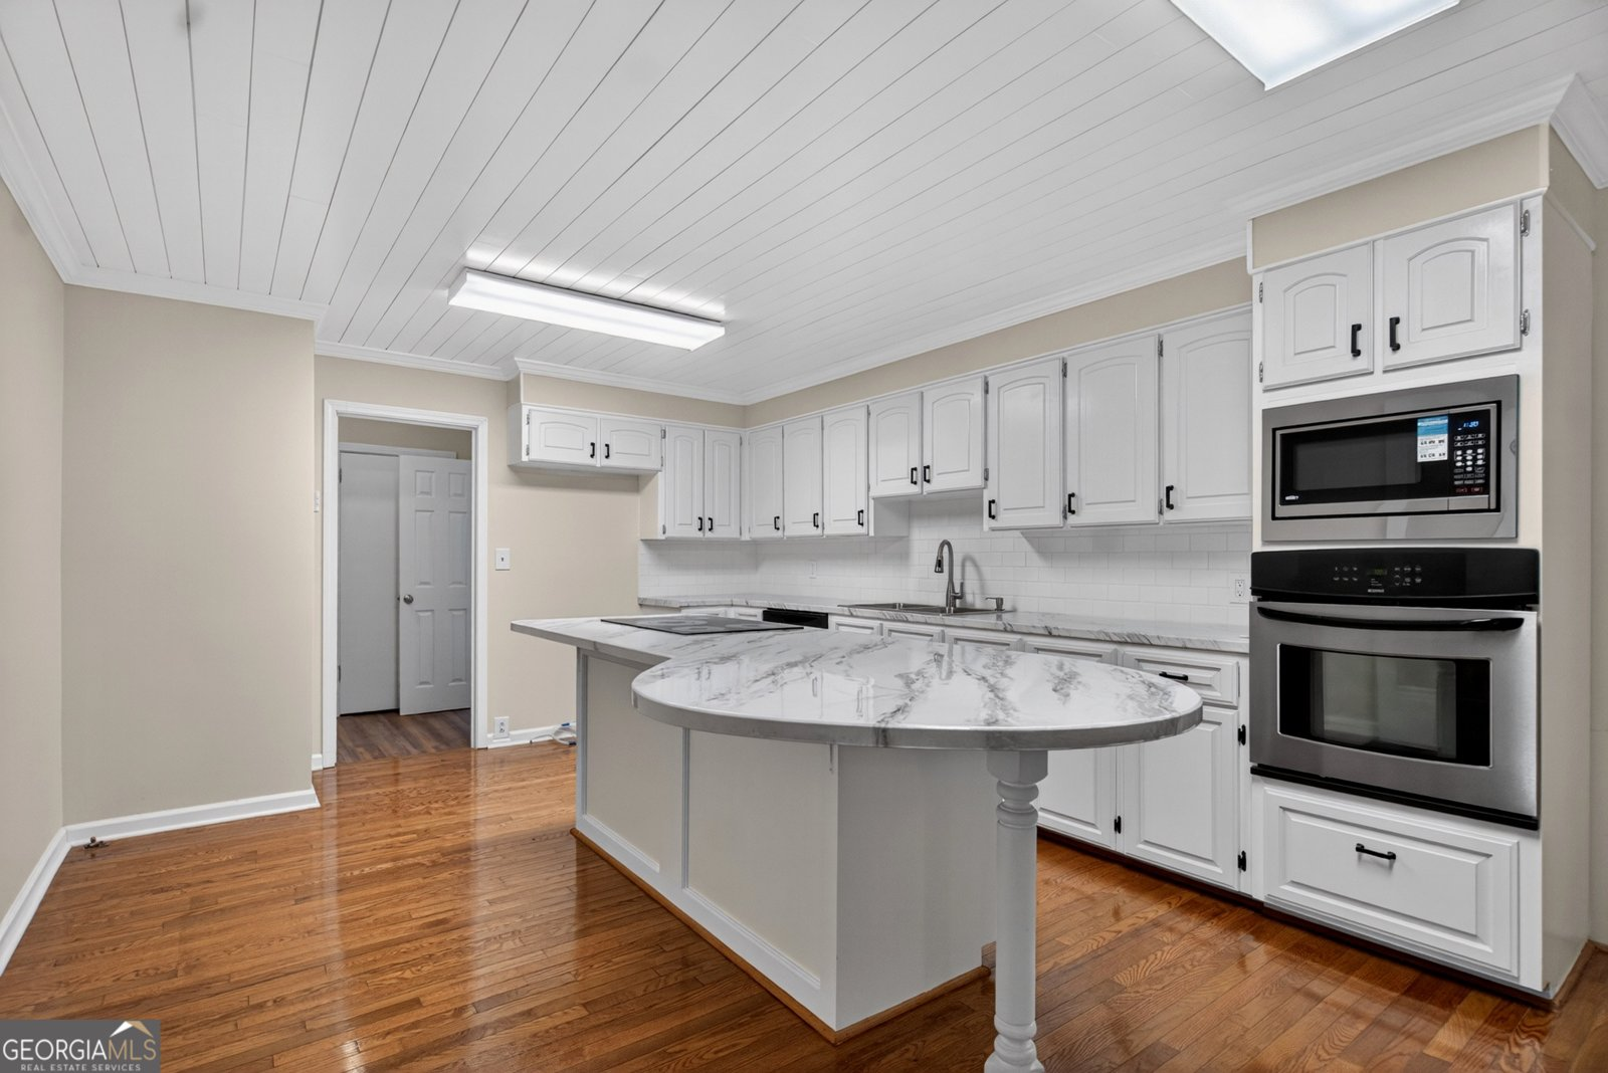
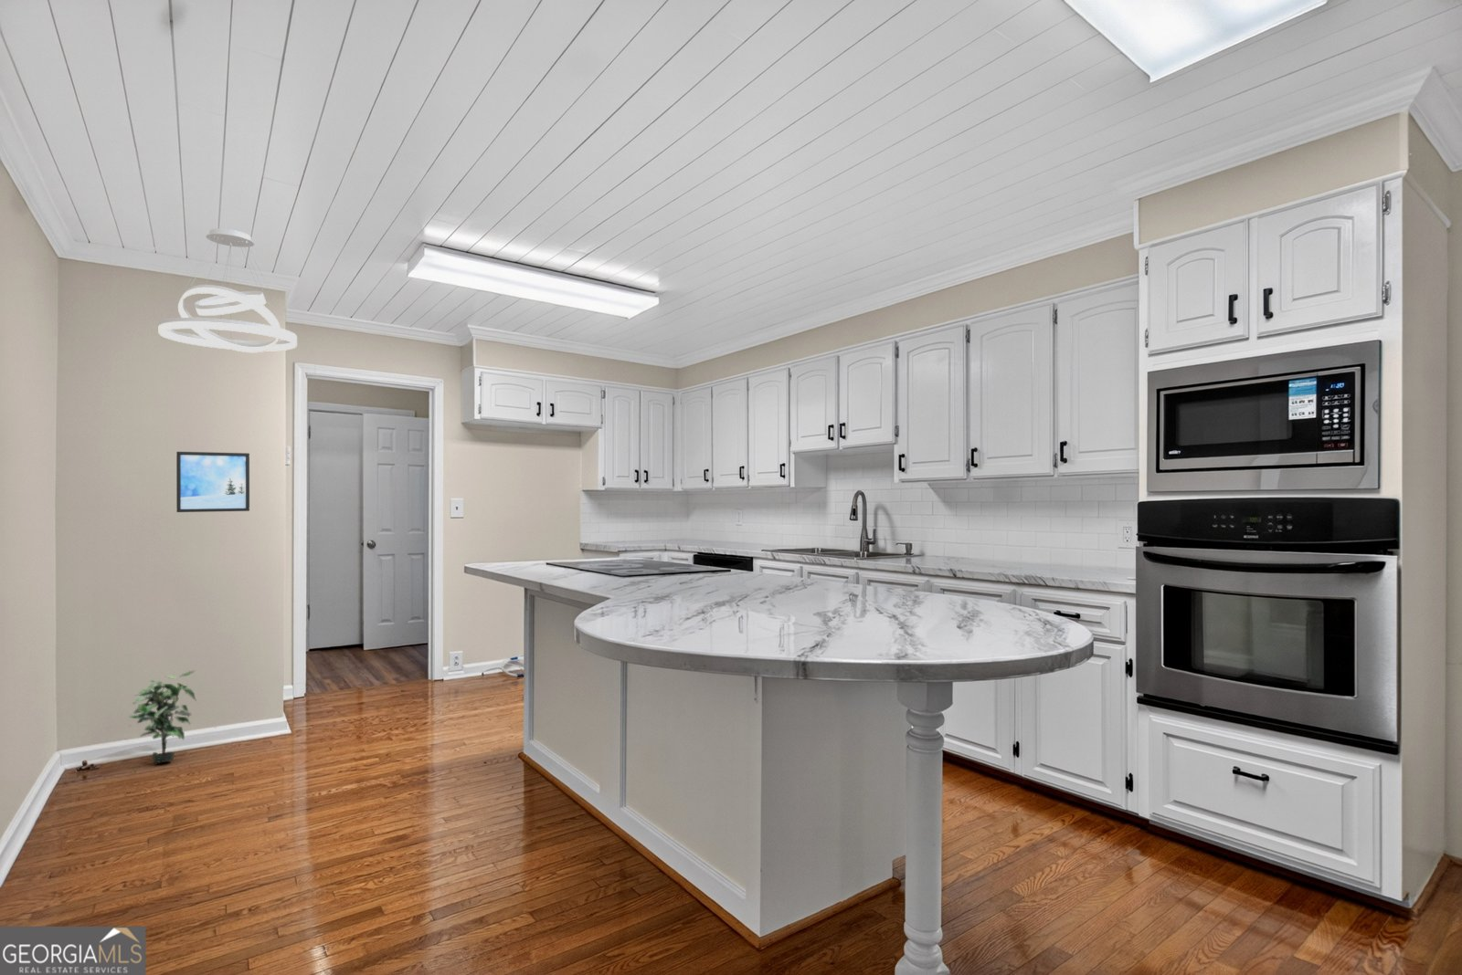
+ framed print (213, 482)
+ potted plant (163, 717)
+ pendant light (231, 291)
